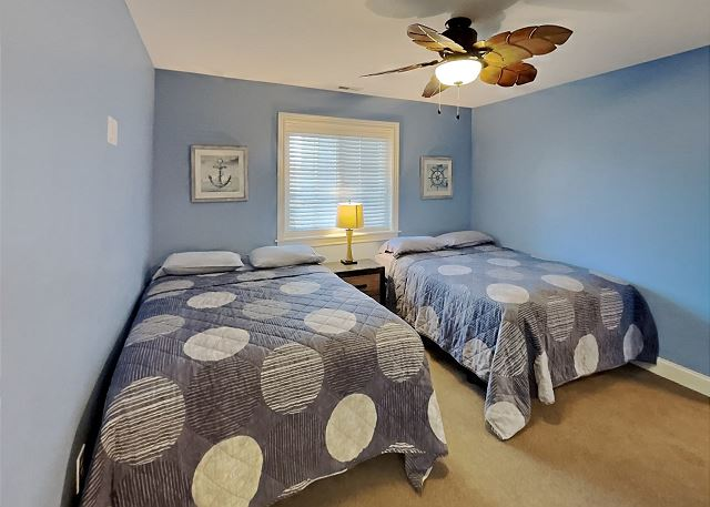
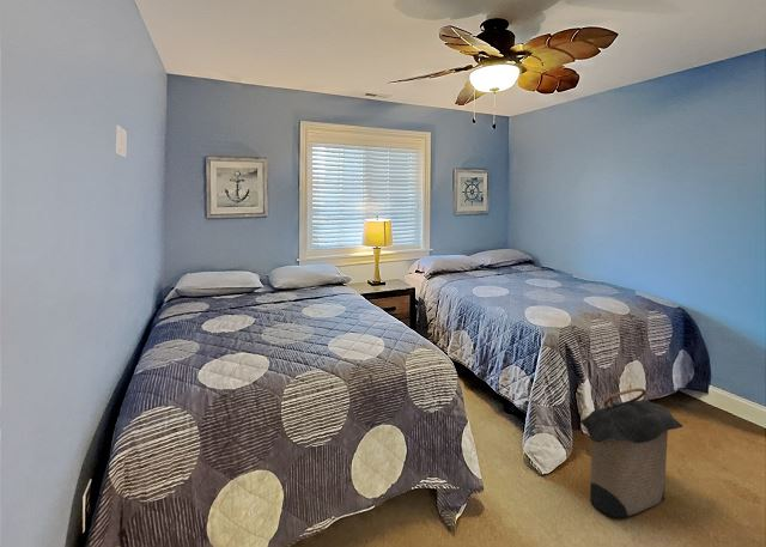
+ laundry hamper (628, 439)
